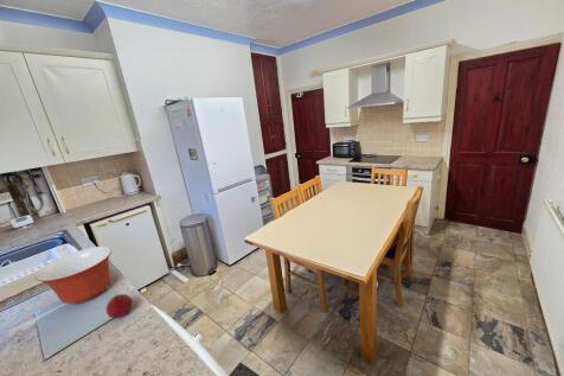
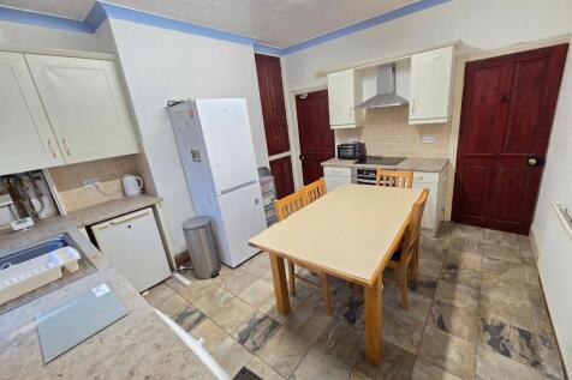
- mixing bowl (82, 278)
- apple (118, 305)
